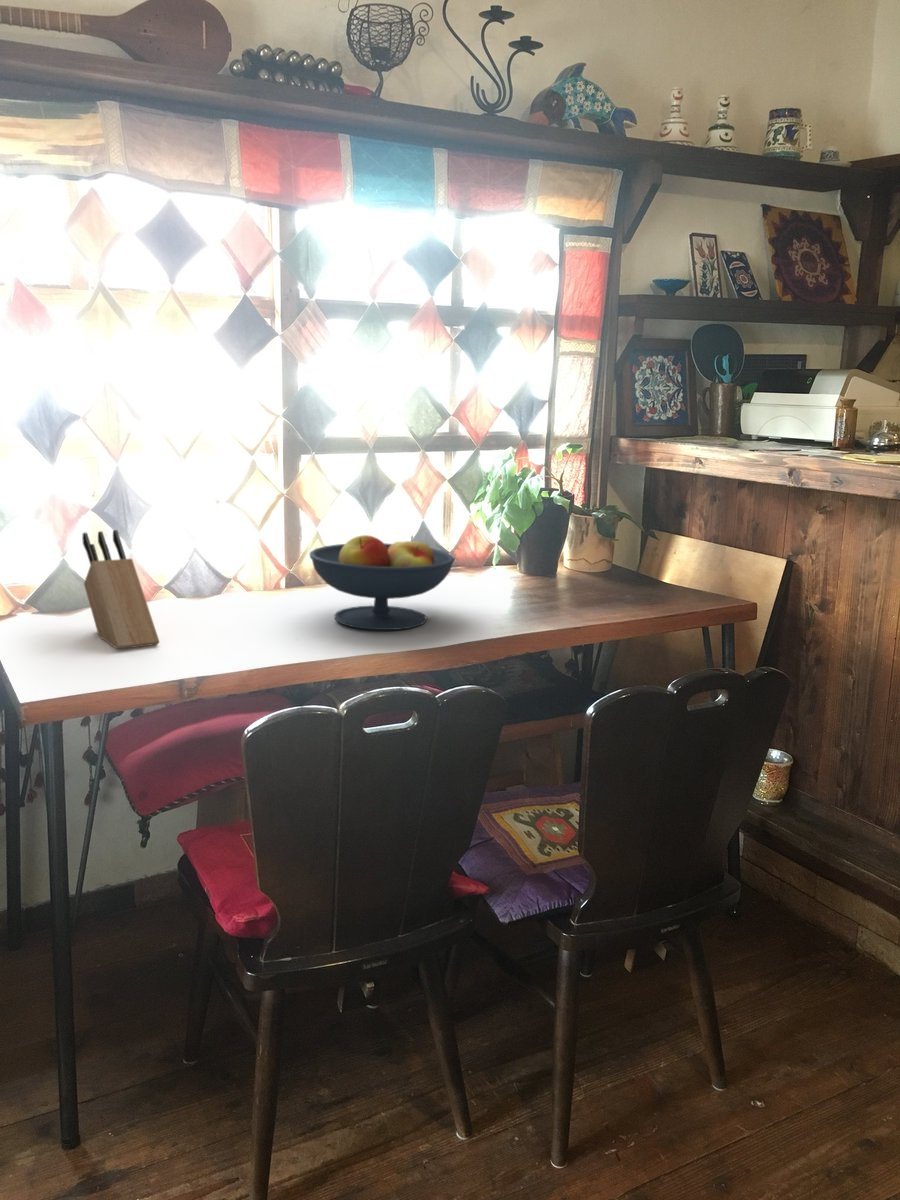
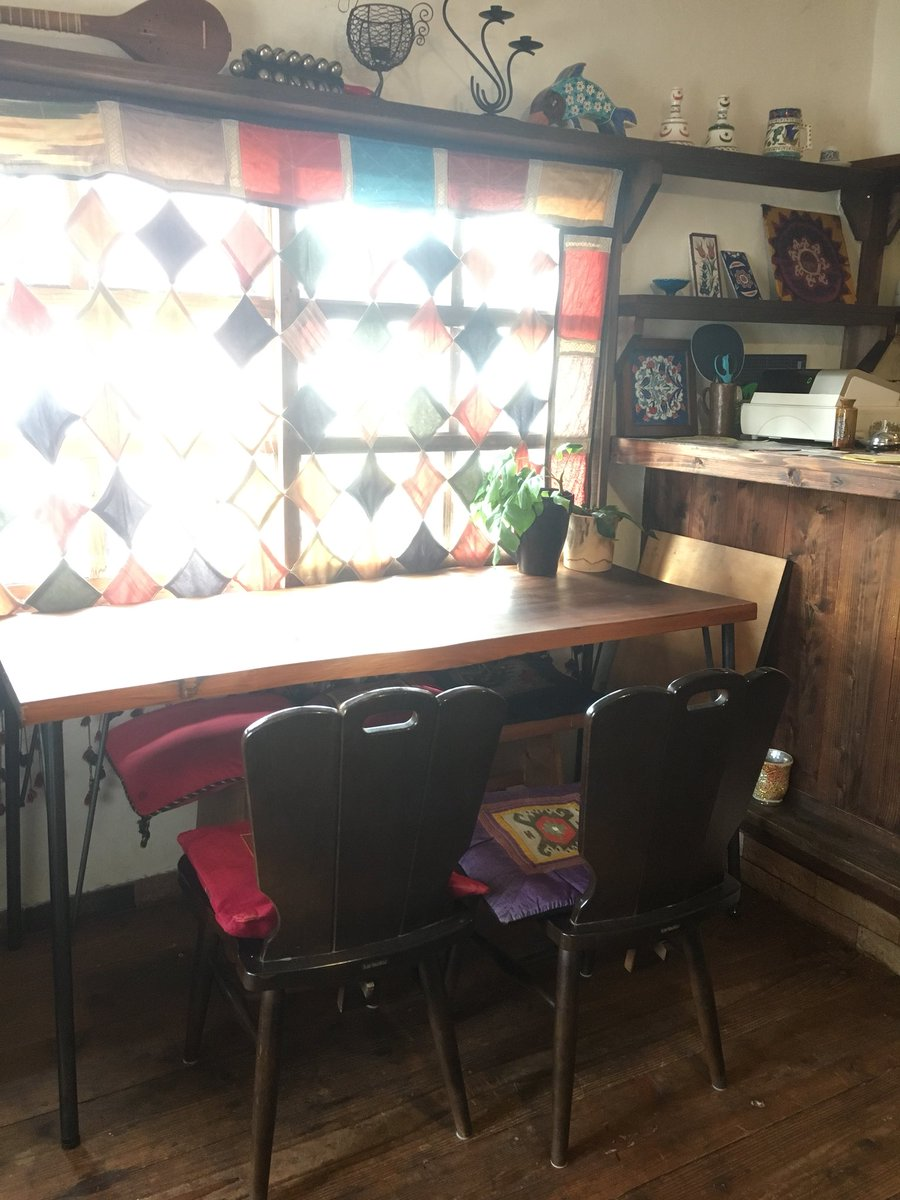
- fruit bowl (381, 575)
- knife block (117, 586)
